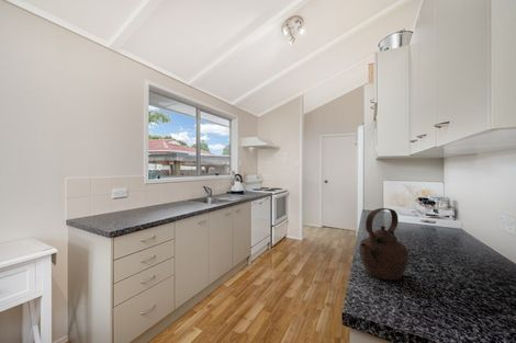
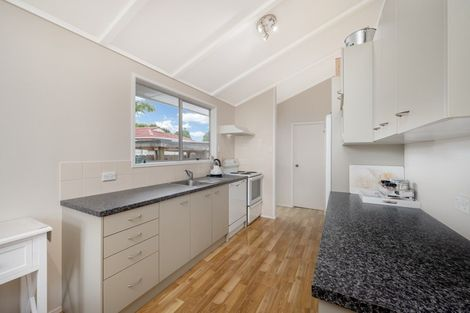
- teapot (379, 241)
